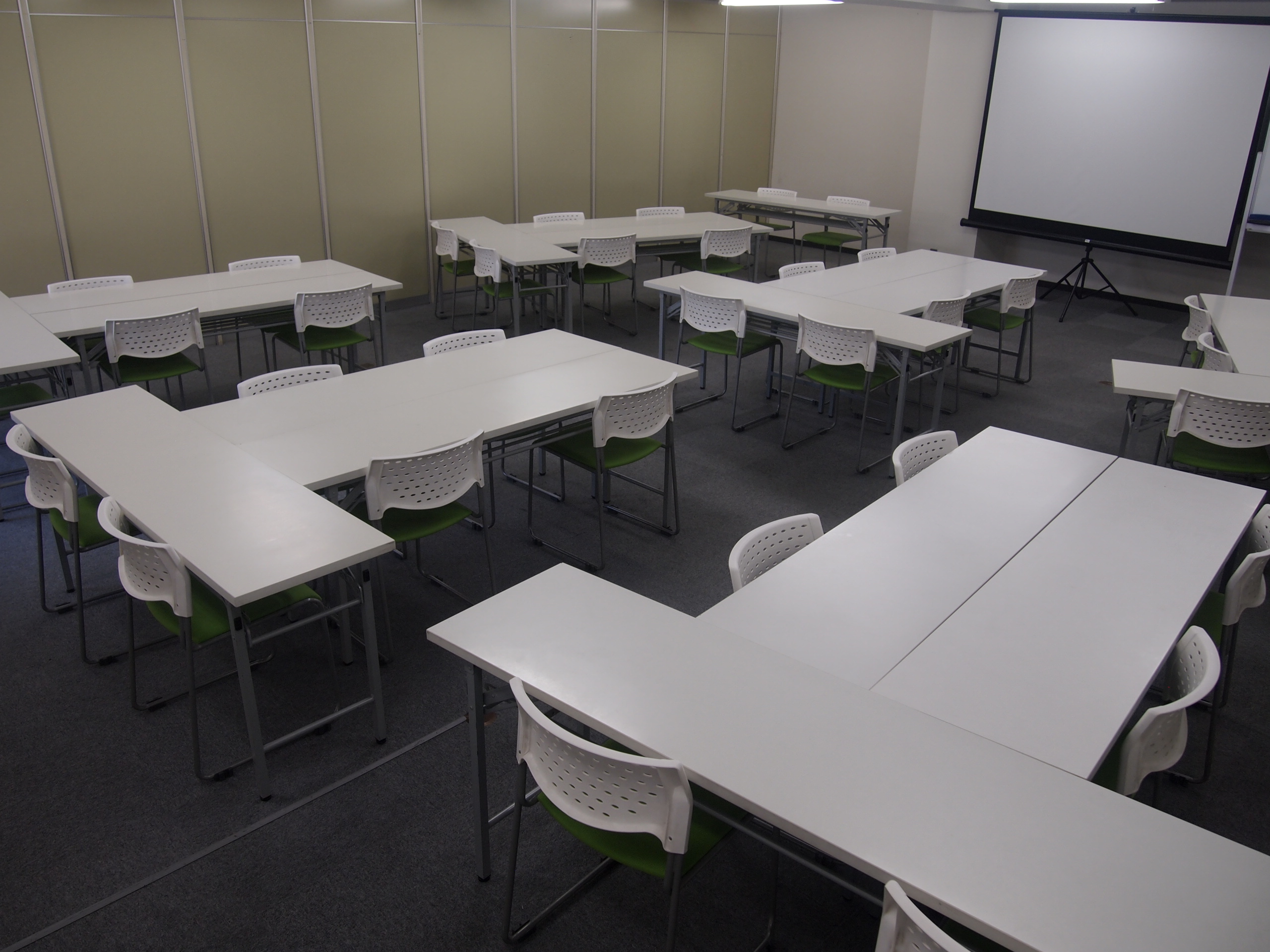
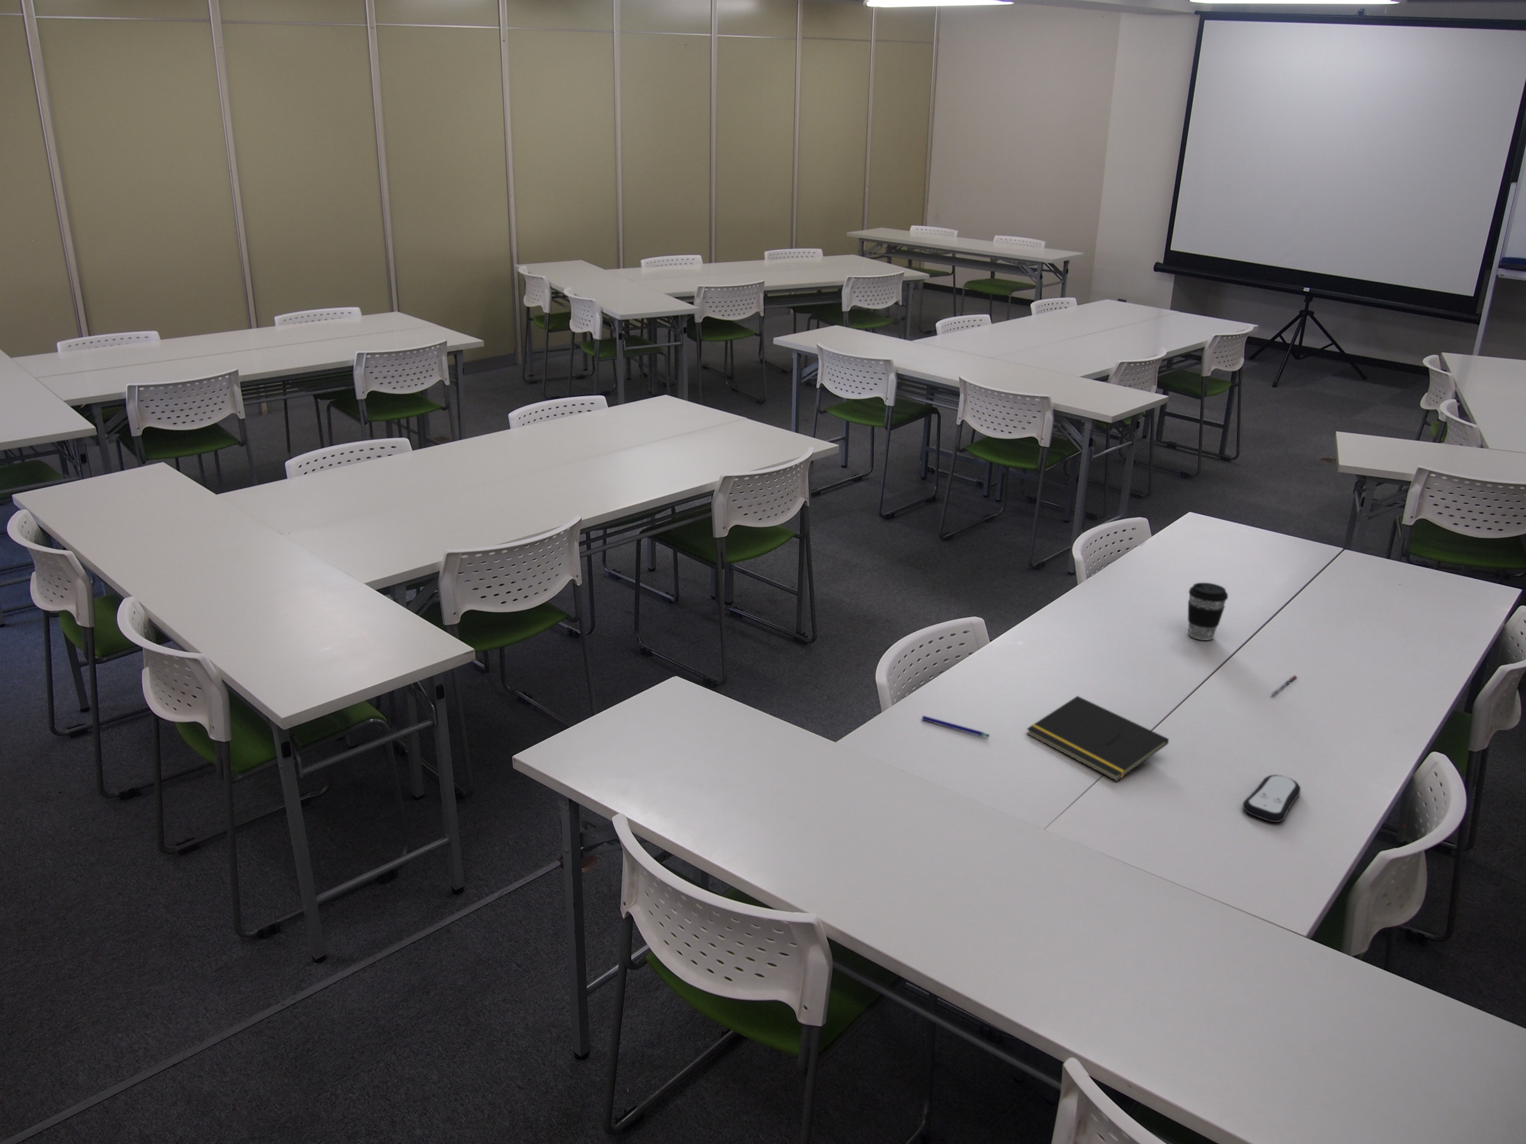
+ pen (955, 726)
+ notepad (1096, 735)
+ remote control (1274, 797)
+ pen (1284, 685)
+ coffee cup (1205, 612)
